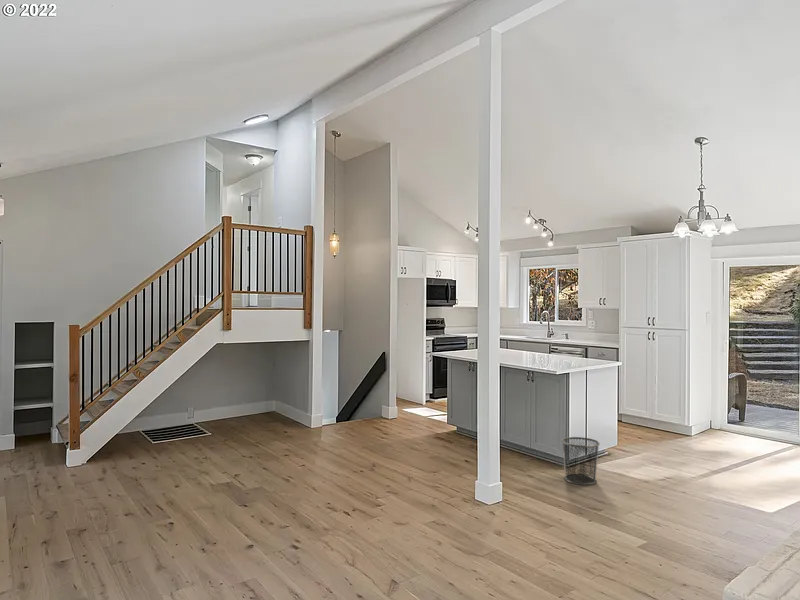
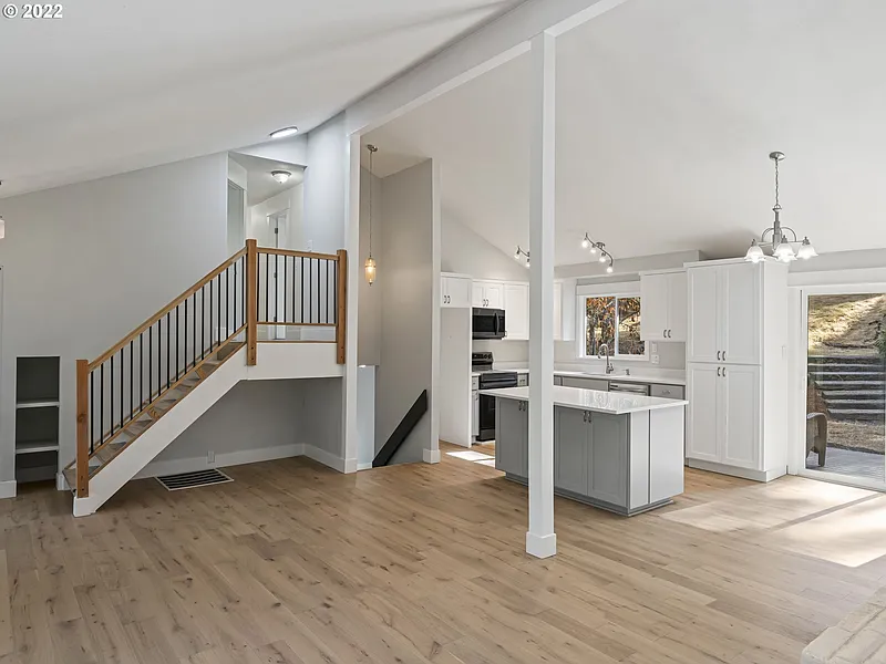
- waste bin (580, 460)
